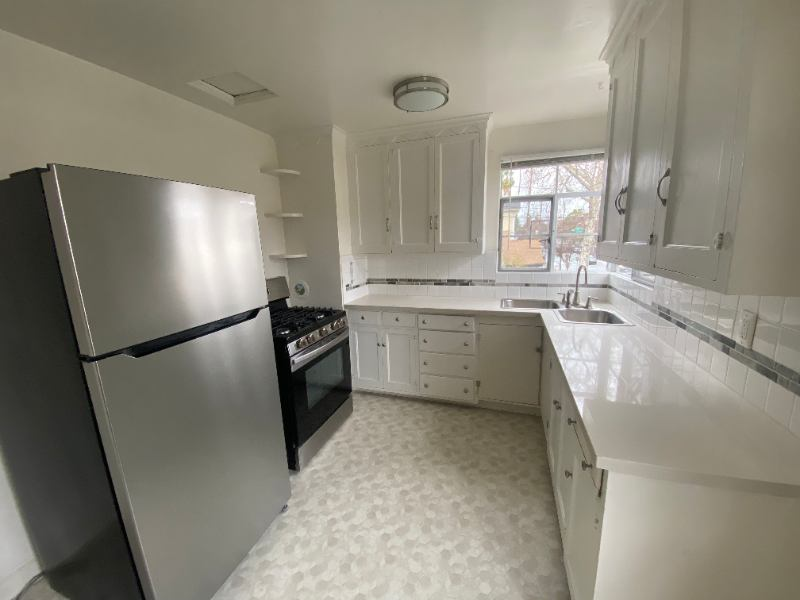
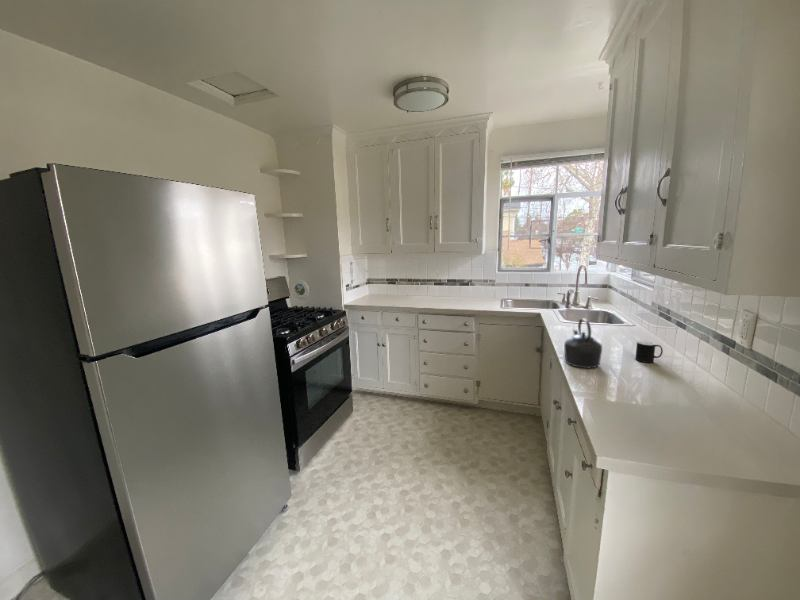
+ cup (649, 352)
+ kettle (580, 338)
